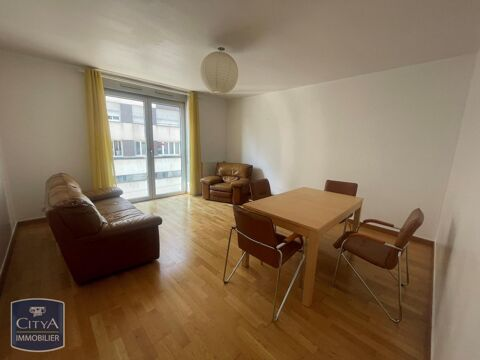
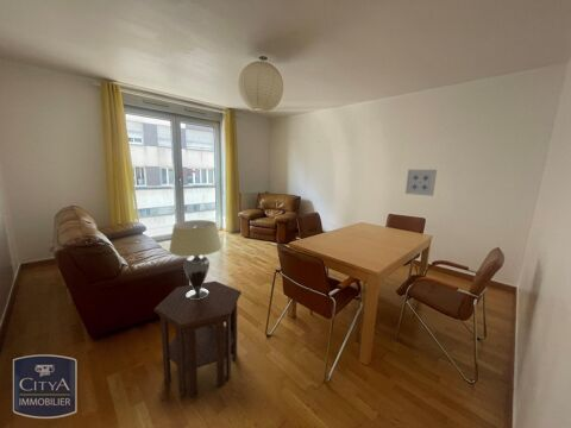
+ lampshade (196, 259)
+ wall art (420, 182)
+ side table (201, 333)
